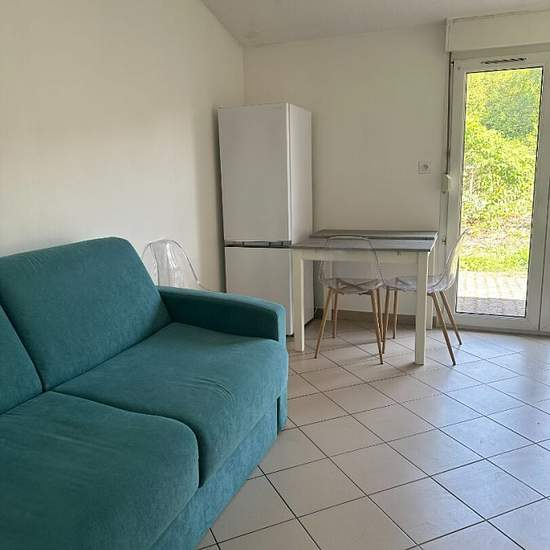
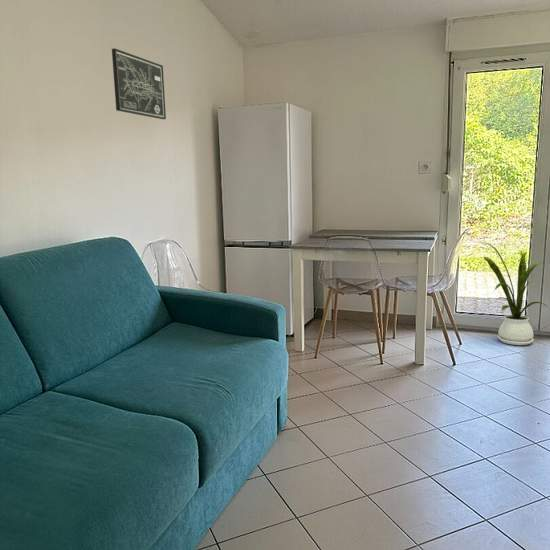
+ wall art (140, 86)
+ house plant (513, 291)
